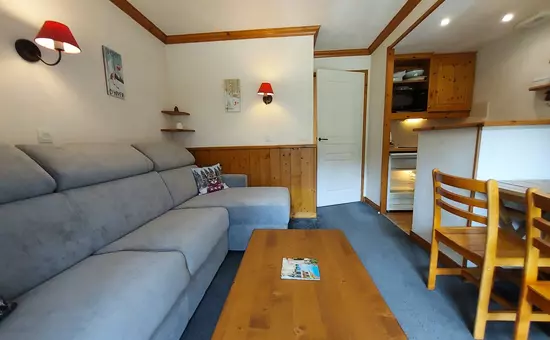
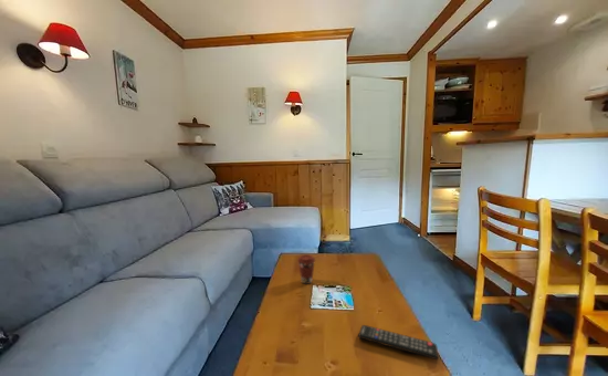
+ coffee cup (306, 269)
+ remote control (396, 342)
